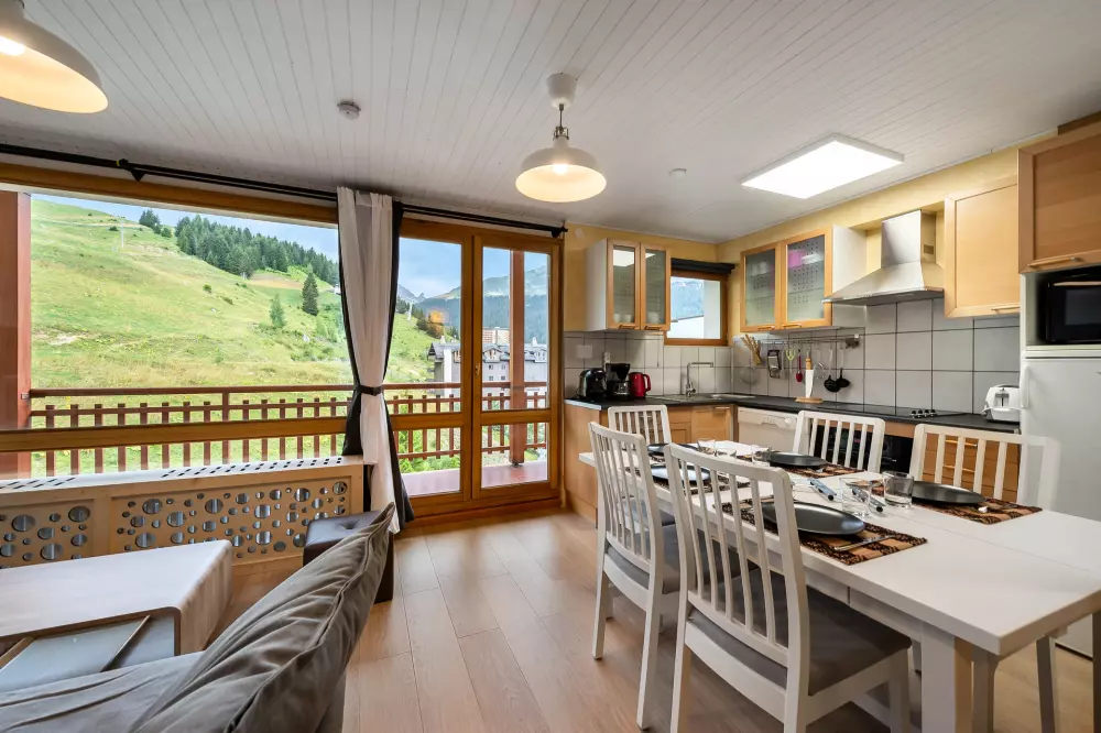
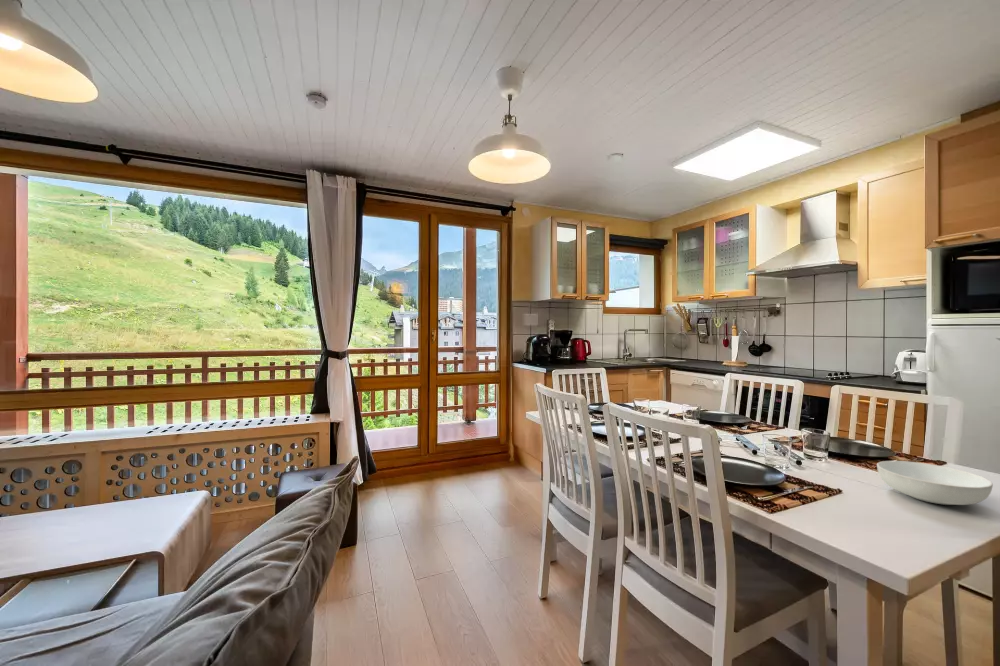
+ serving bowl (930, 485)
